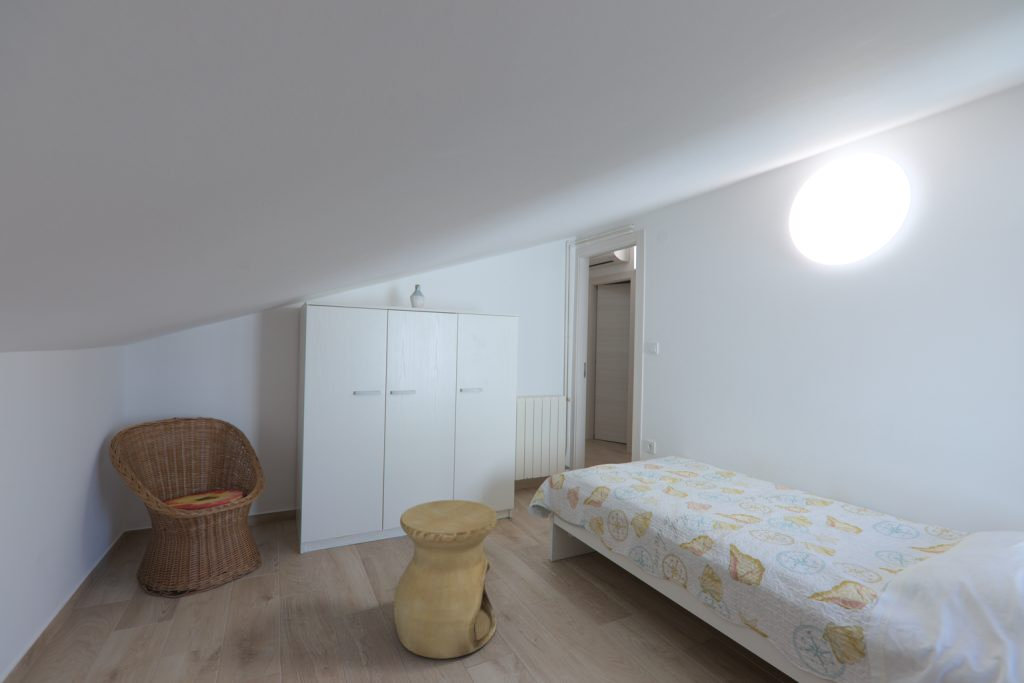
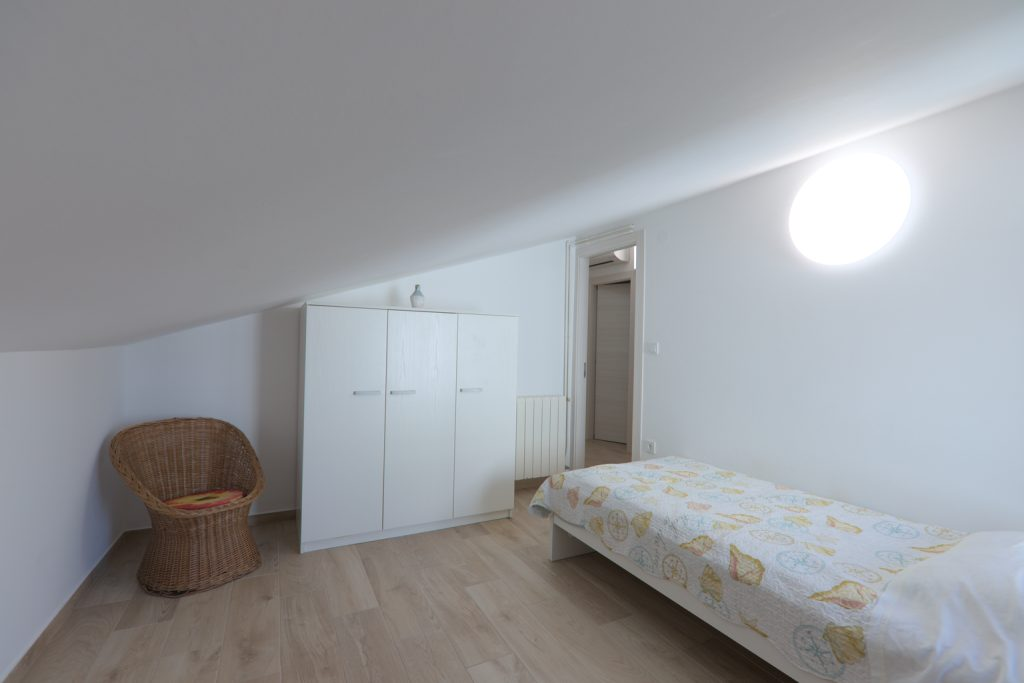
- side table (446, 571)
